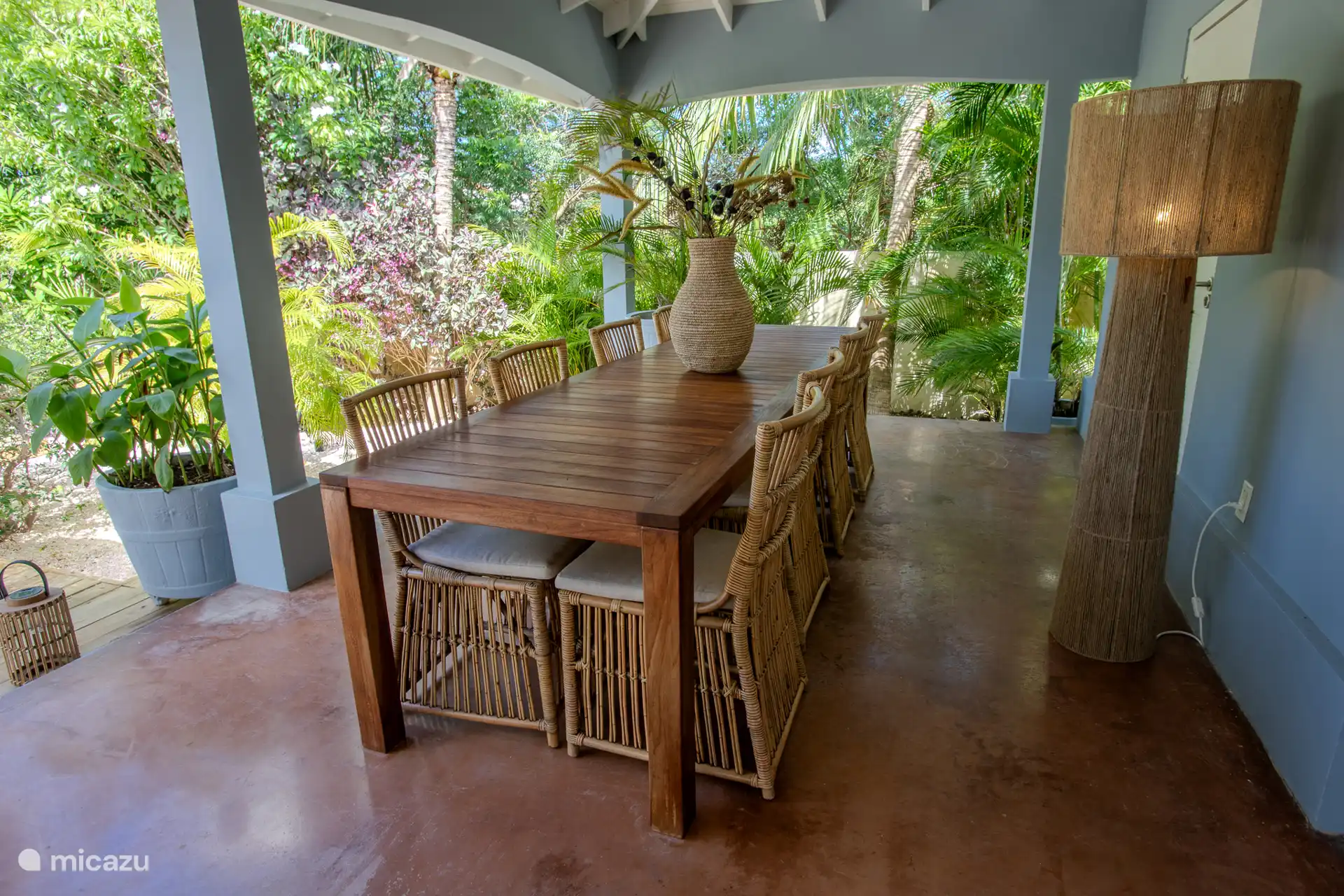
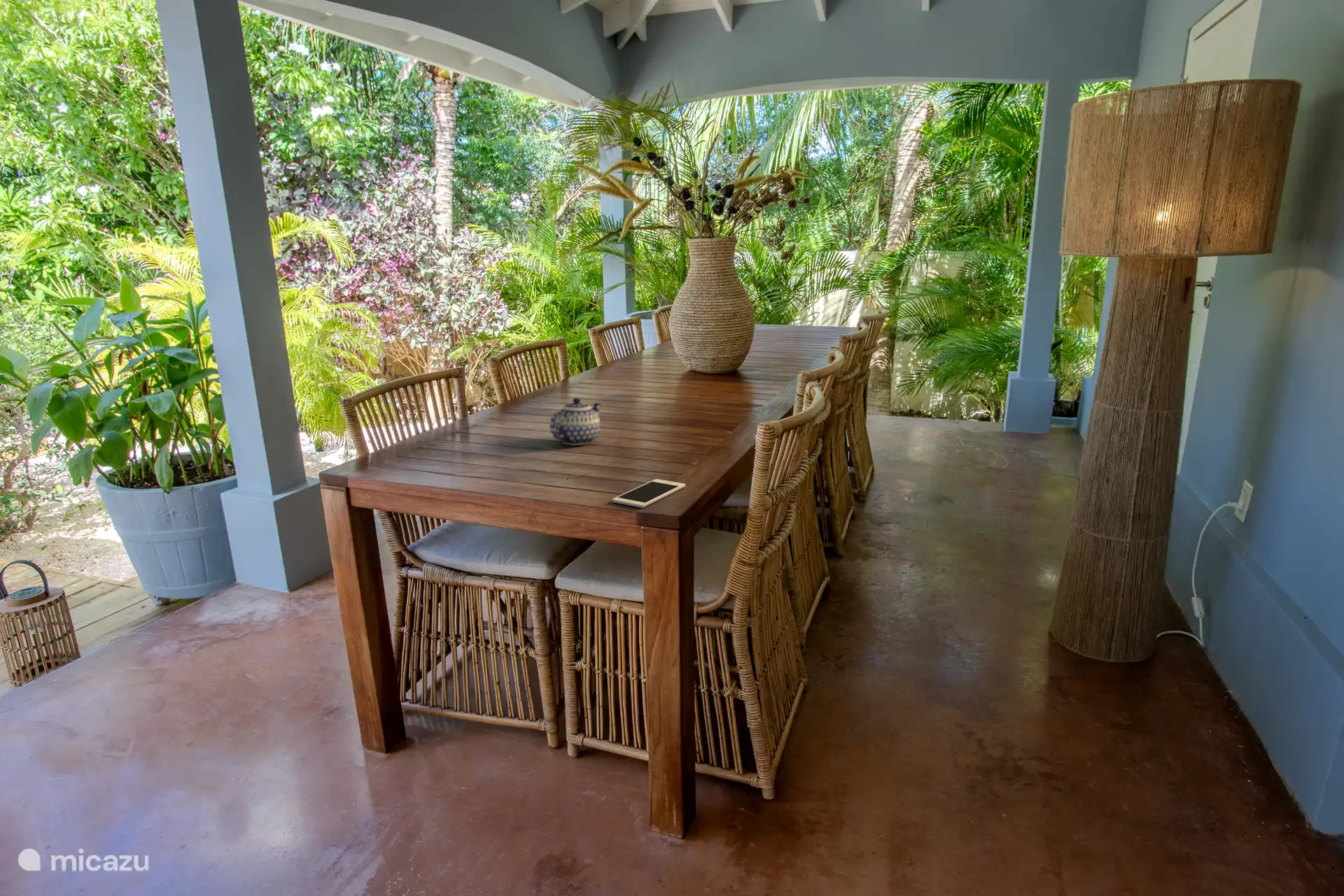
+ teapot (577, 420)
+ cell phone (650, 492)
